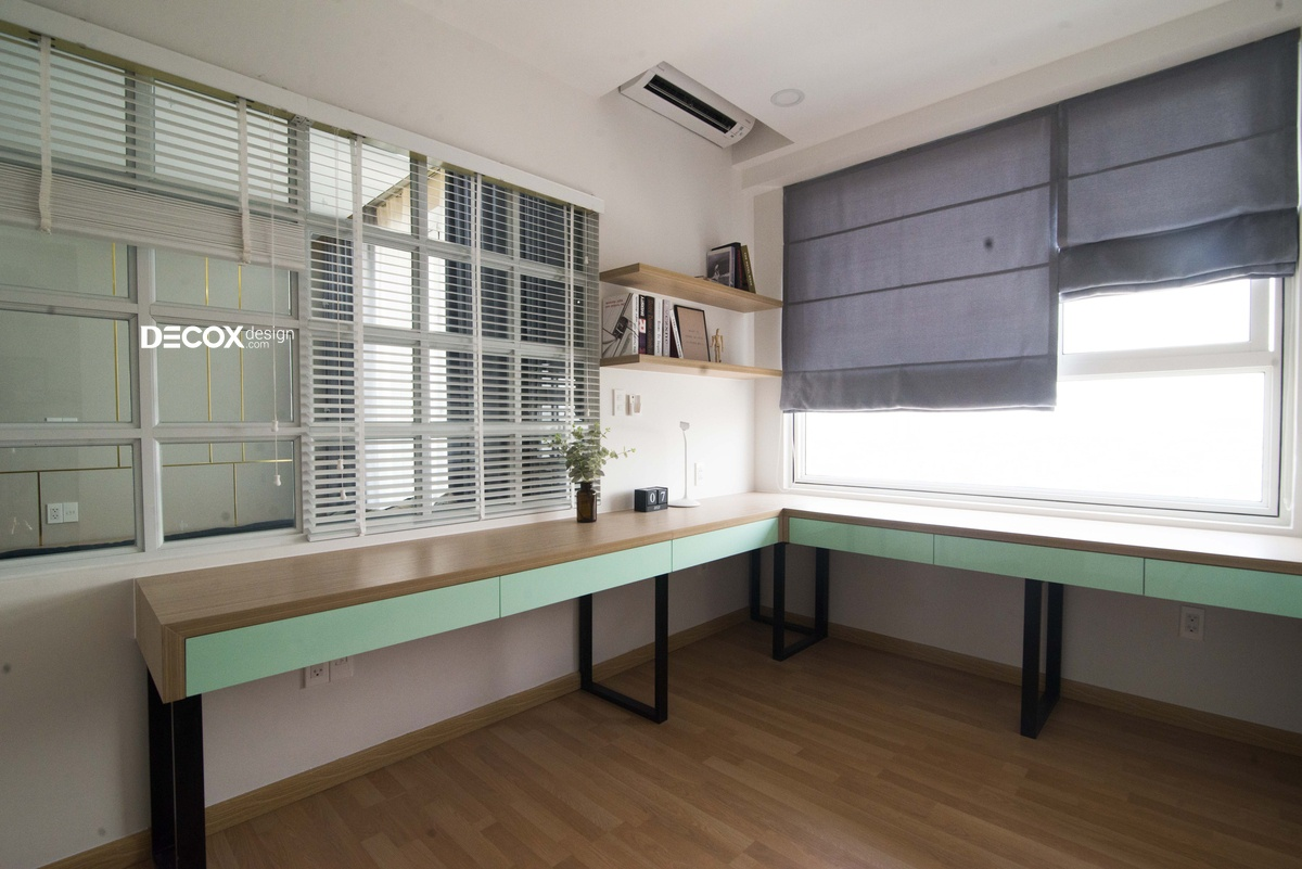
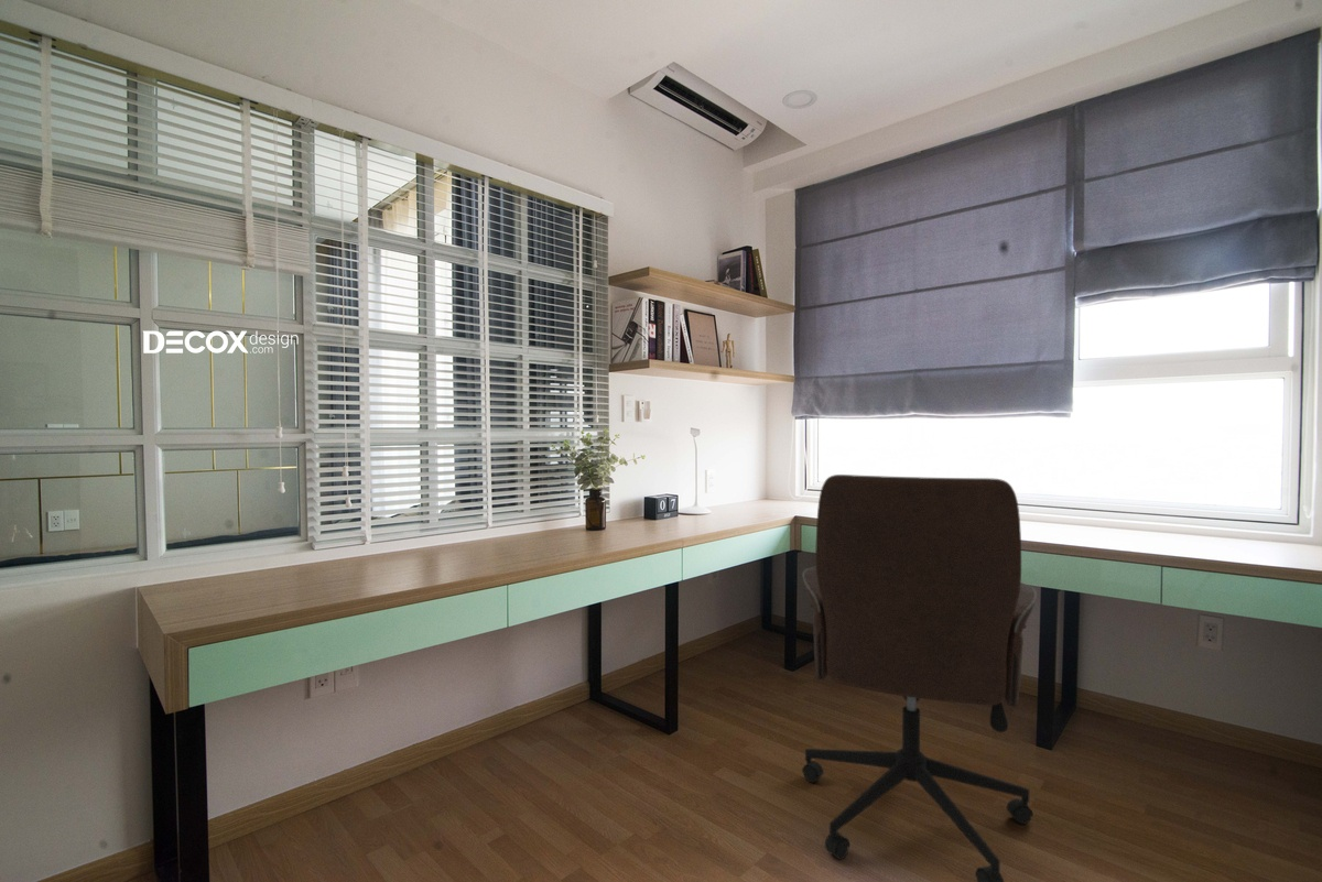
+ office chair (911, 645)
